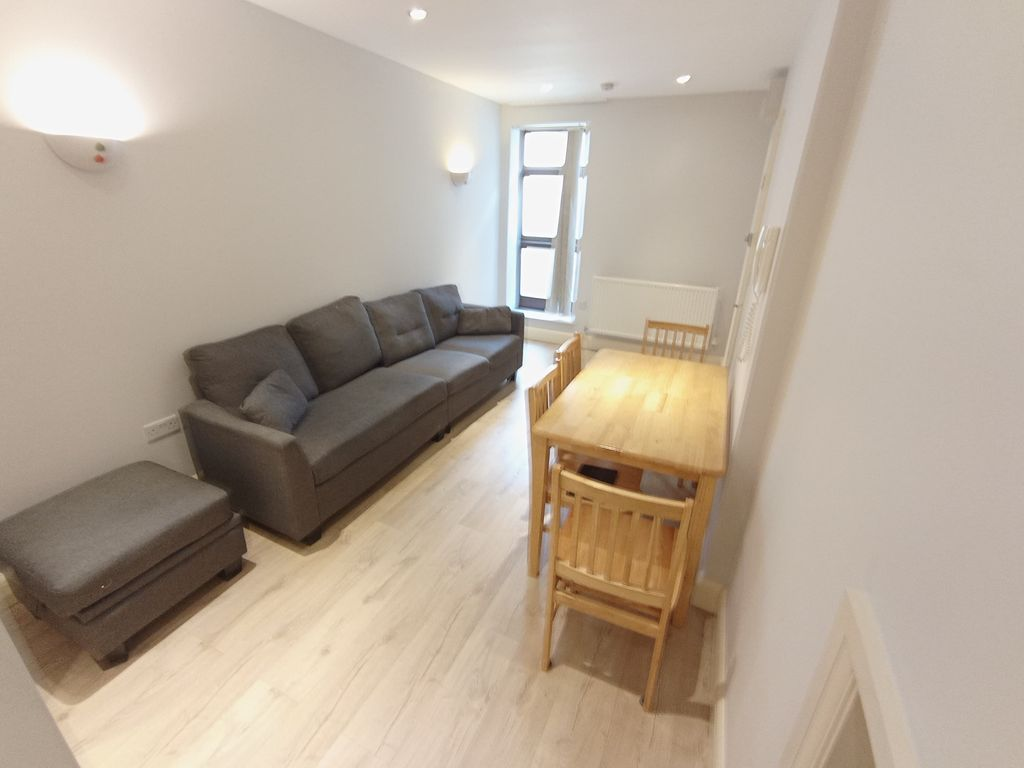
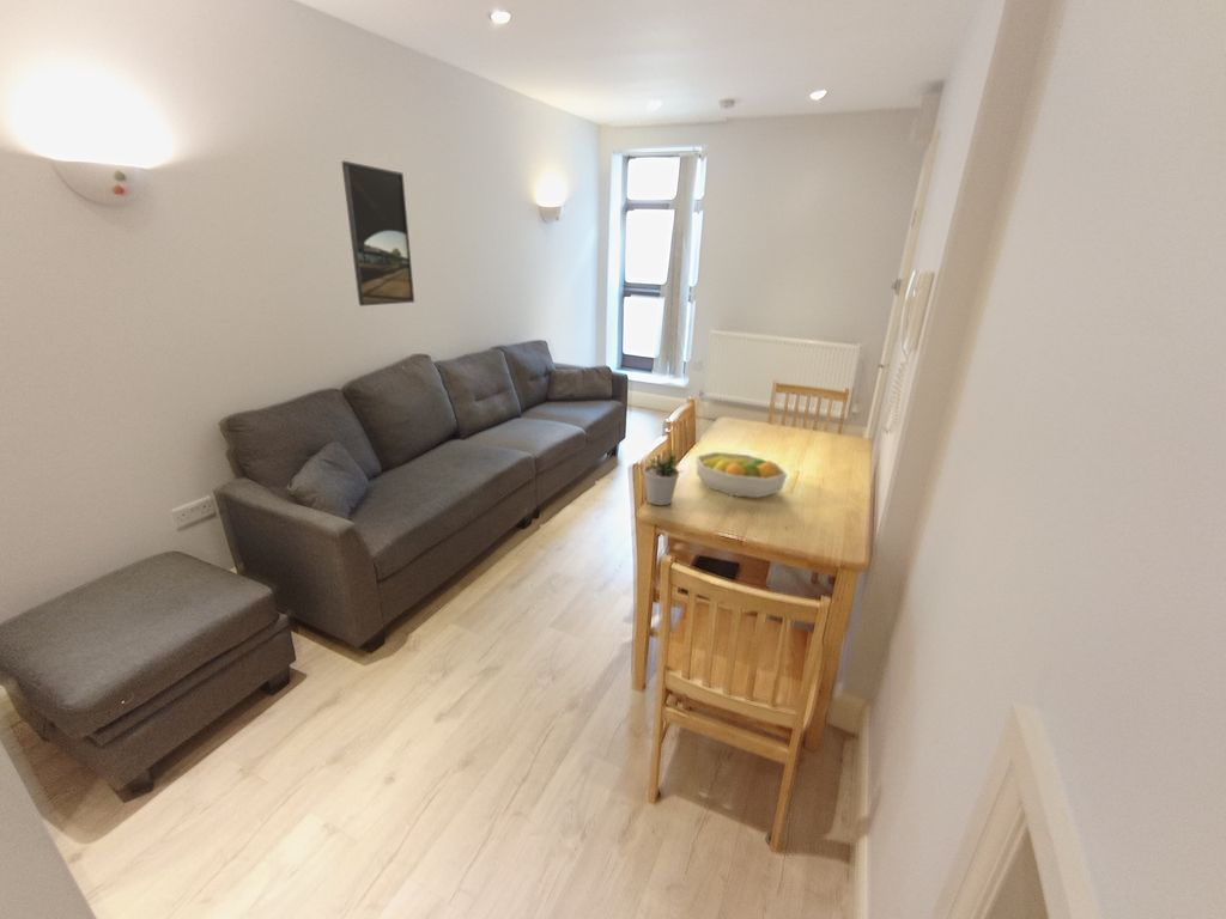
+ fruit bowl (739, 470)
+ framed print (381, 238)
+ potted plant (662, 475)
